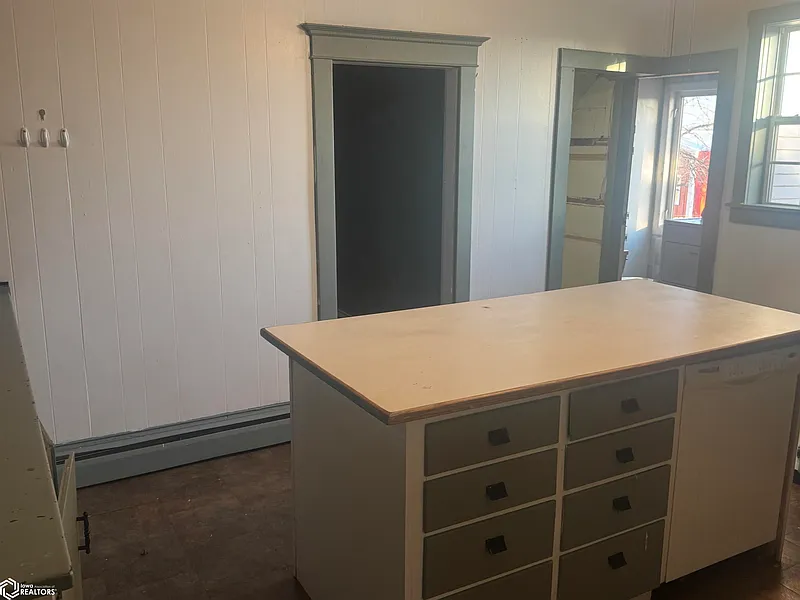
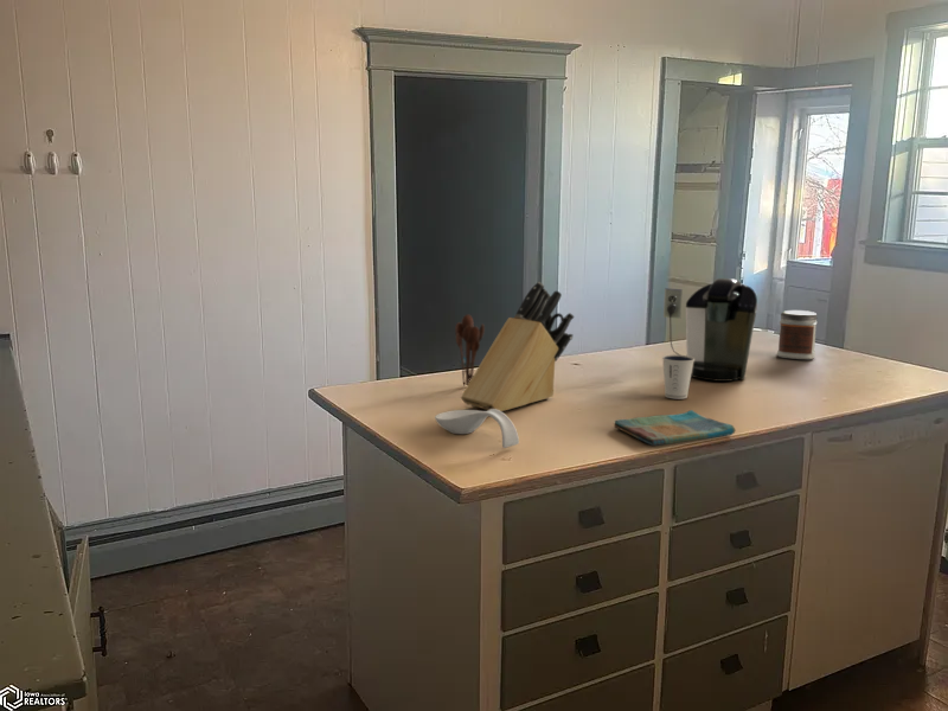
+ knife block (520, 344)
+ jar (798, 334)
+ utensil holder (468, 351)
+ coffee maker (703, 325)
+ dish towel (673, 427)
+ dixie cup (677, 377)
+ spoon rest (476, 421)
